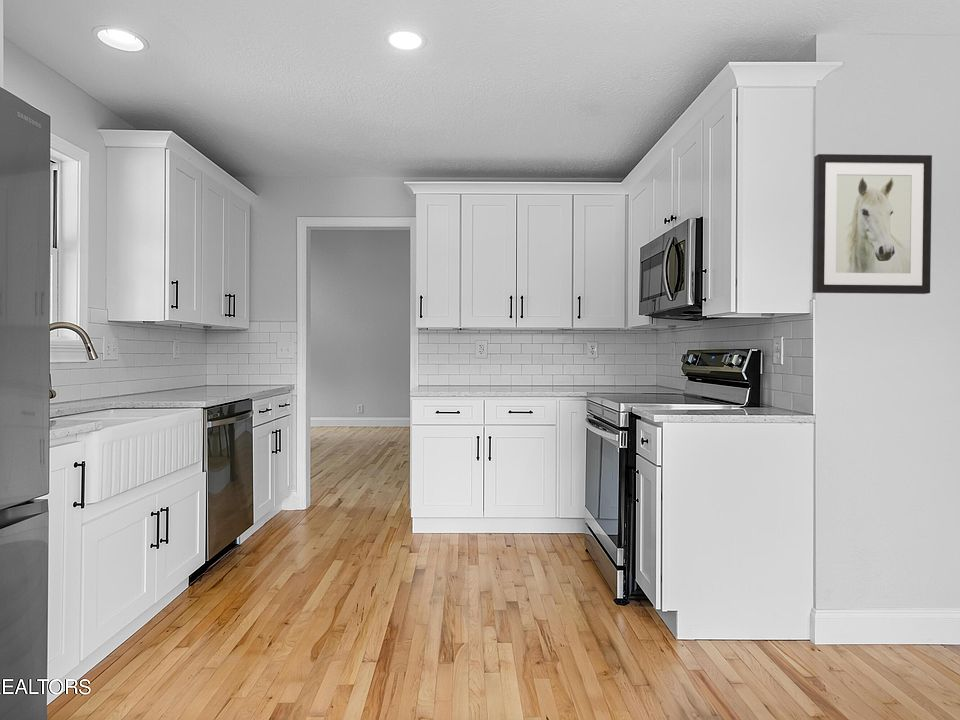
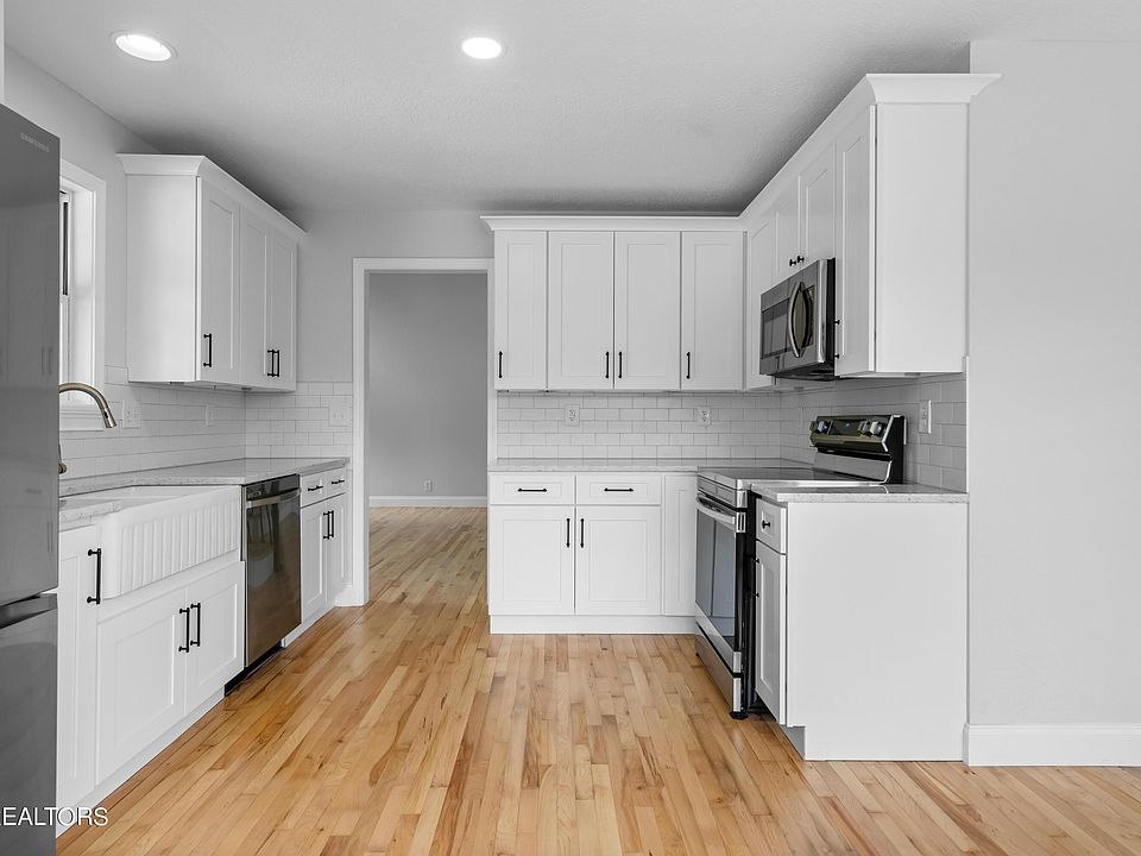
- wall art (871, 224)
